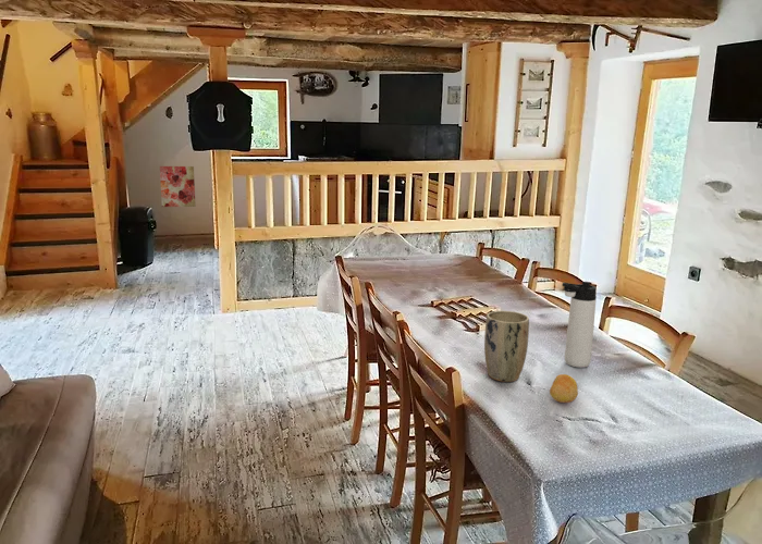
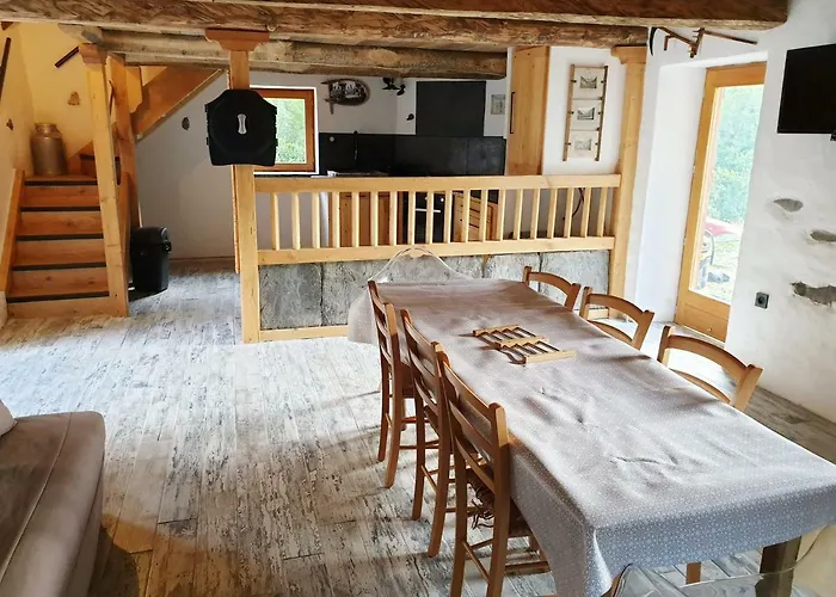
- wall art (177, 186)
- thermos bottle (576, 323)
- fruit (563, 388)
- plant pot (505, 346)
